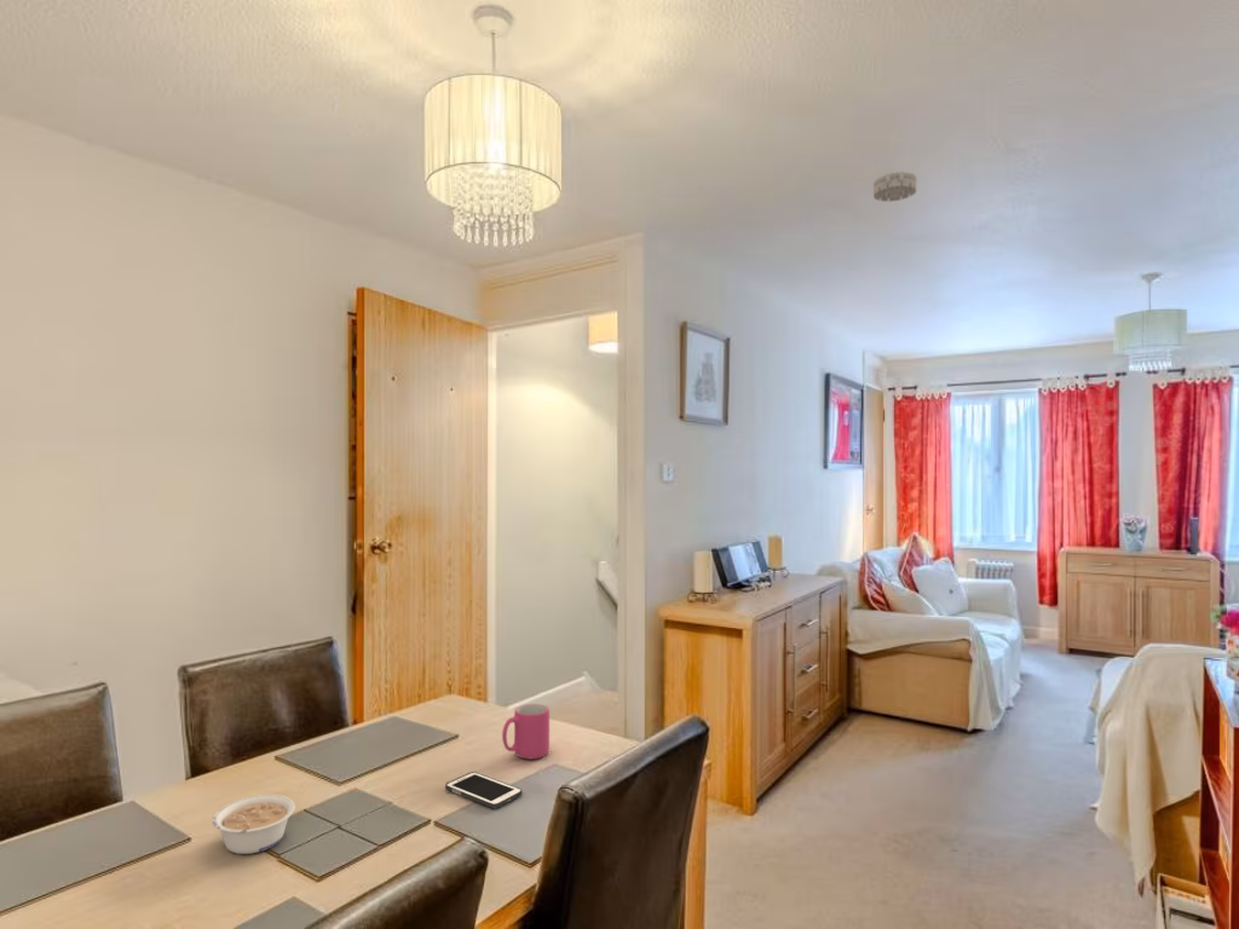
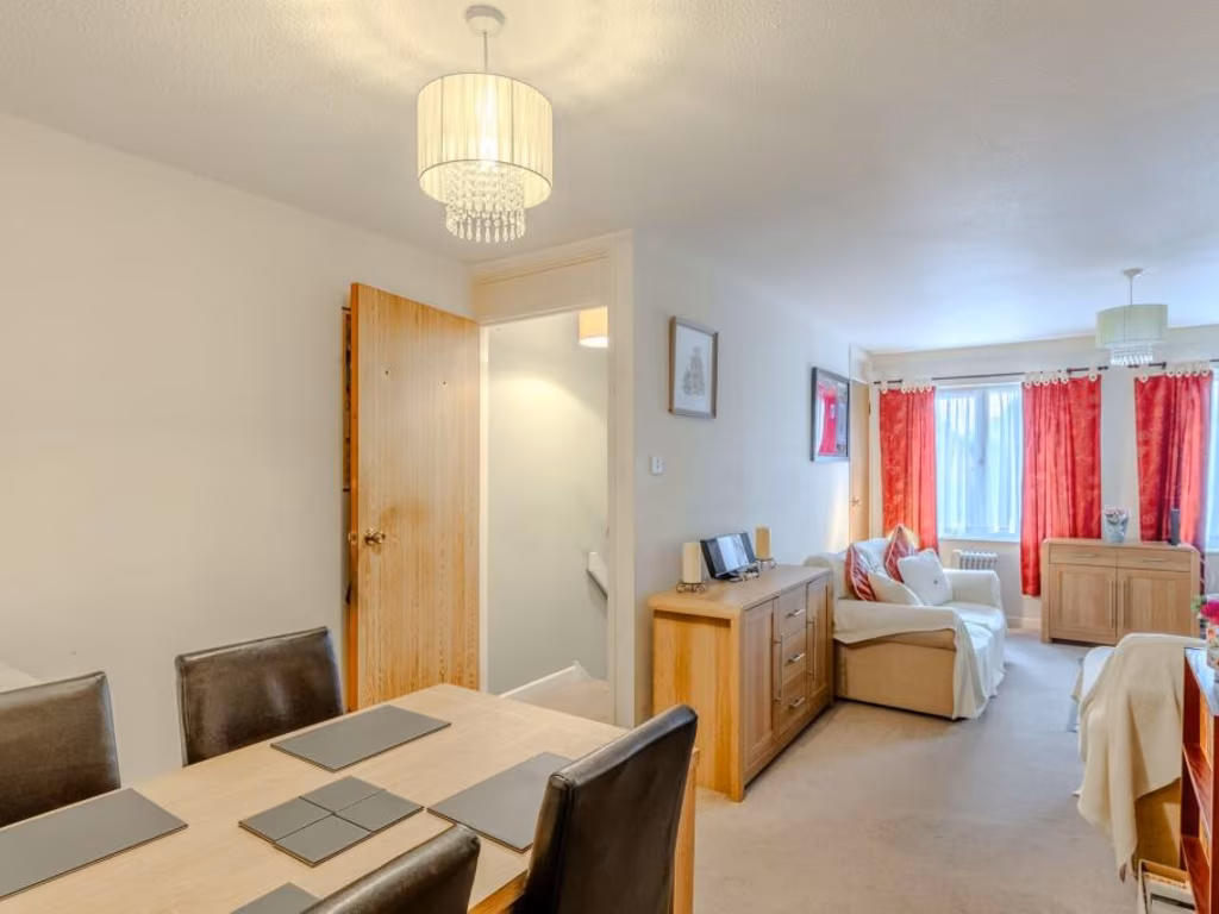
- smoke detector (894, 185)
- cell phone (483, 789)
- legume (255, 824)
- mug (525, 732)
